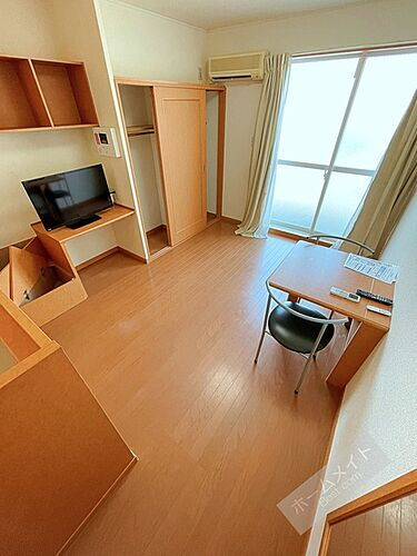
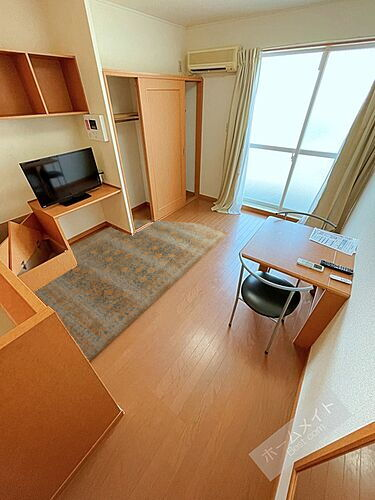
+ rug (130, 253)
